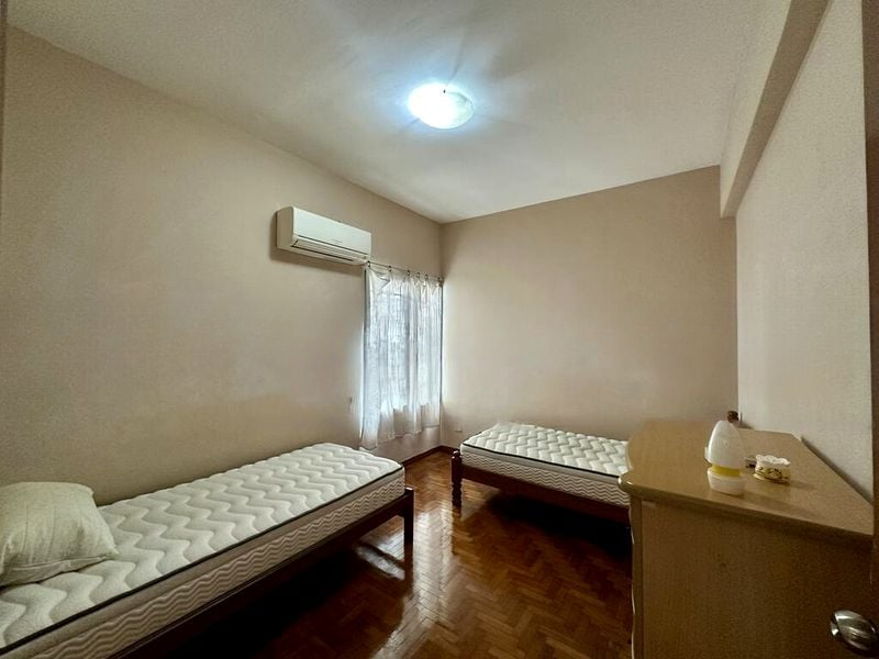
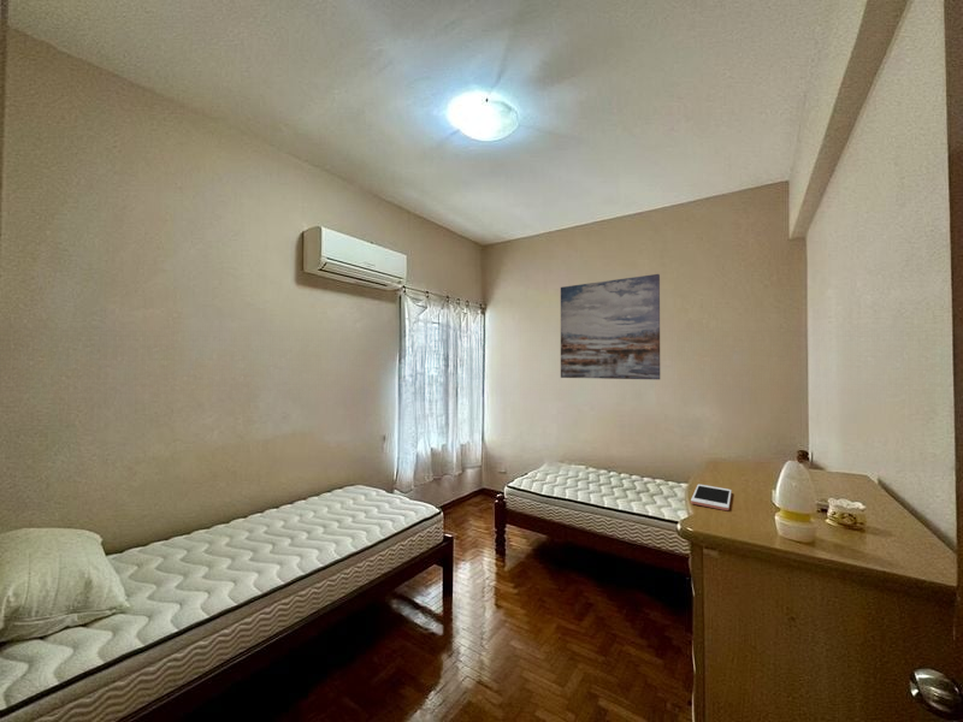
+ cell phone (711, 496)
+ wall art (605, 330)
